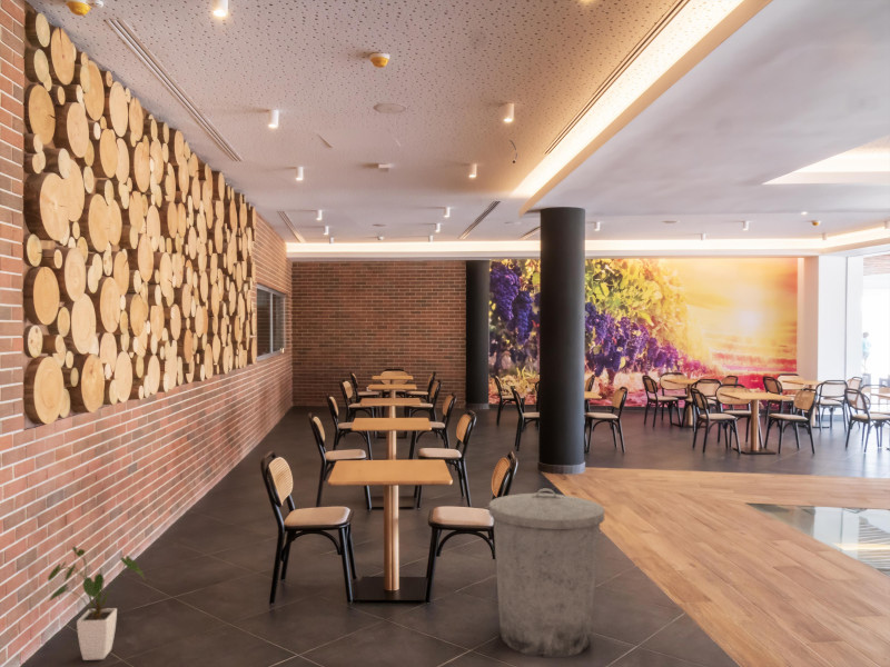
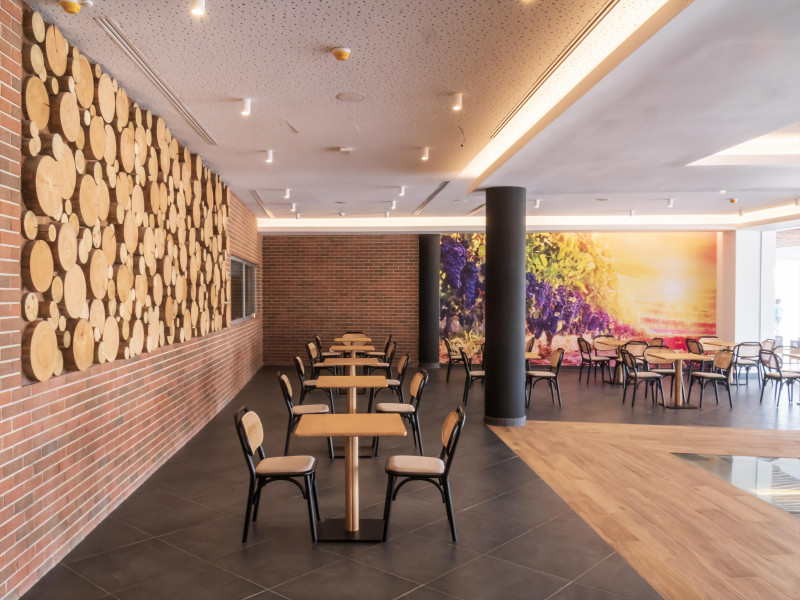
- trash can (545, 561)
- house plant (99, 600)
